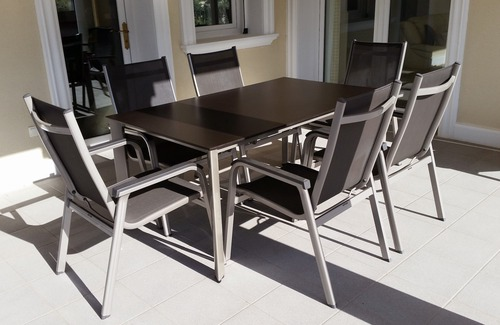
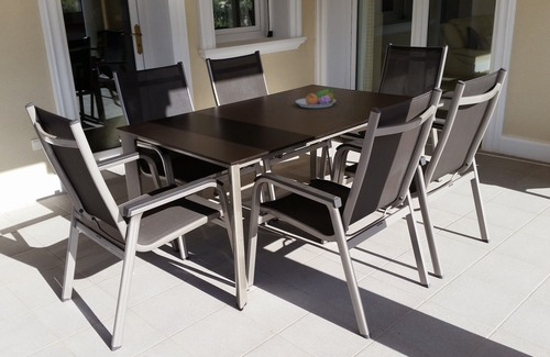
+ fruit bowl (317, 97)
